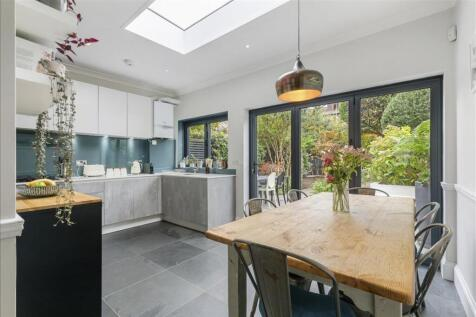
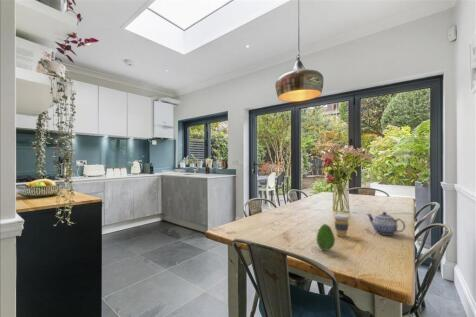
+ teapot (384, 222)
+ fruit (325, 236)
+ coffee cup (341, 225)
